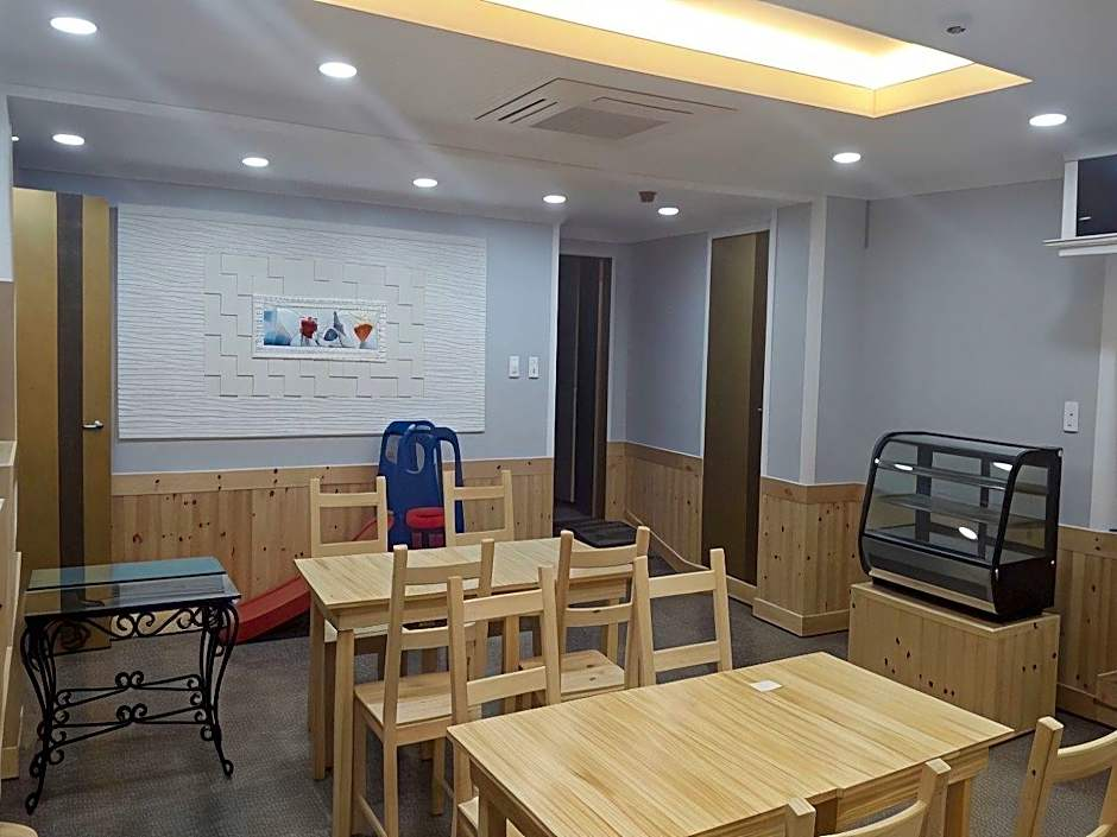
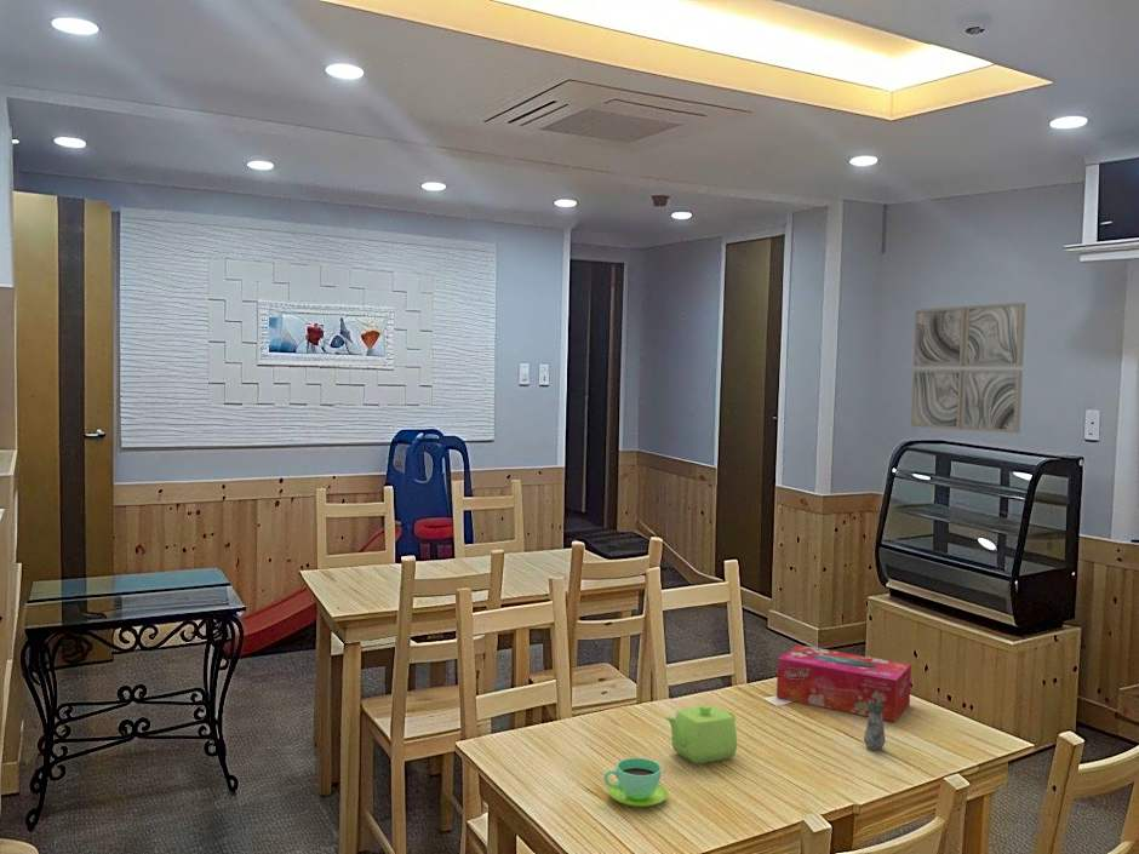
+ wall art (965, 369)
+ cup (636, 781)
+ teapot (699, 732)
+ tissue box (843, 681)
+ salt shaker (875, 724)
